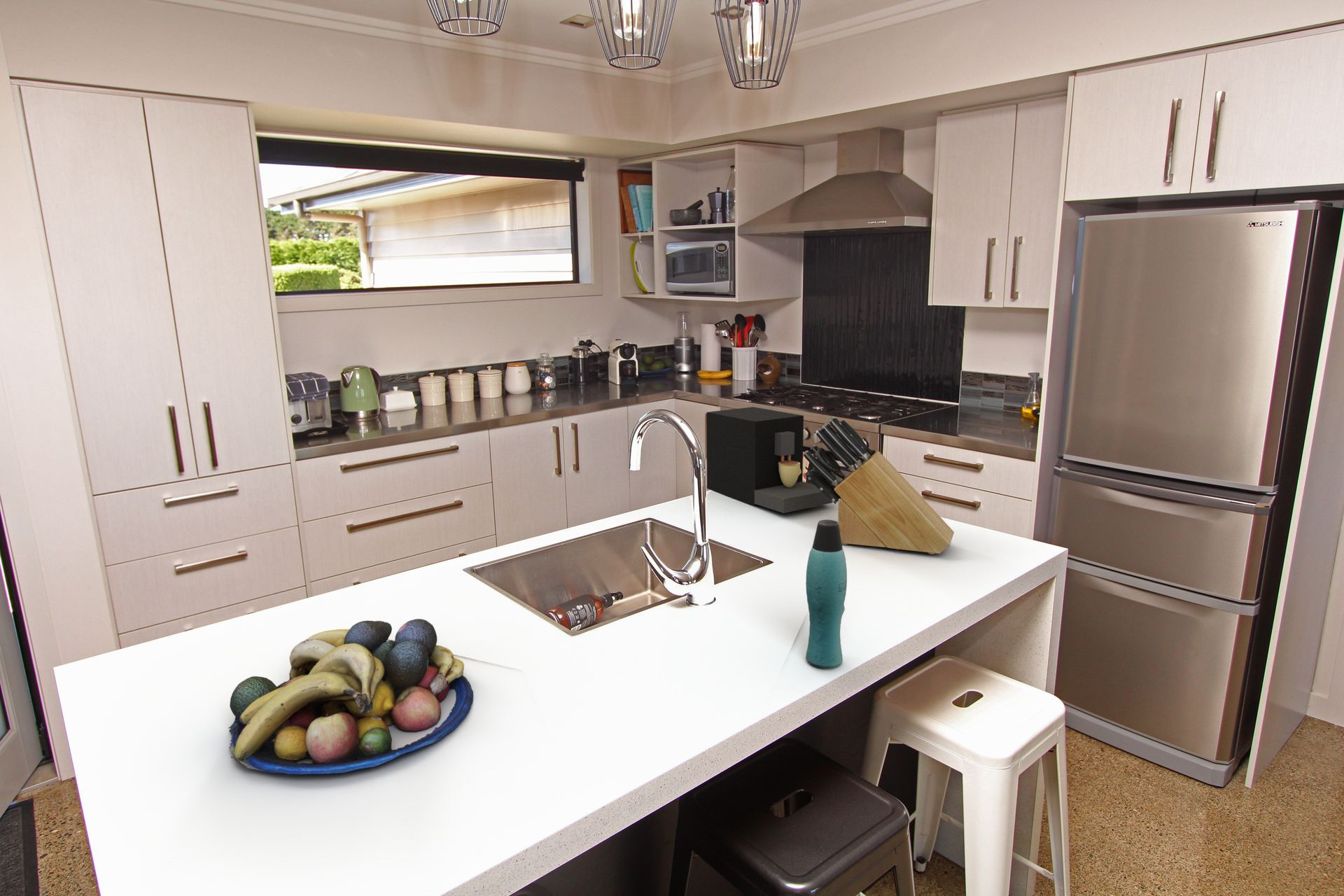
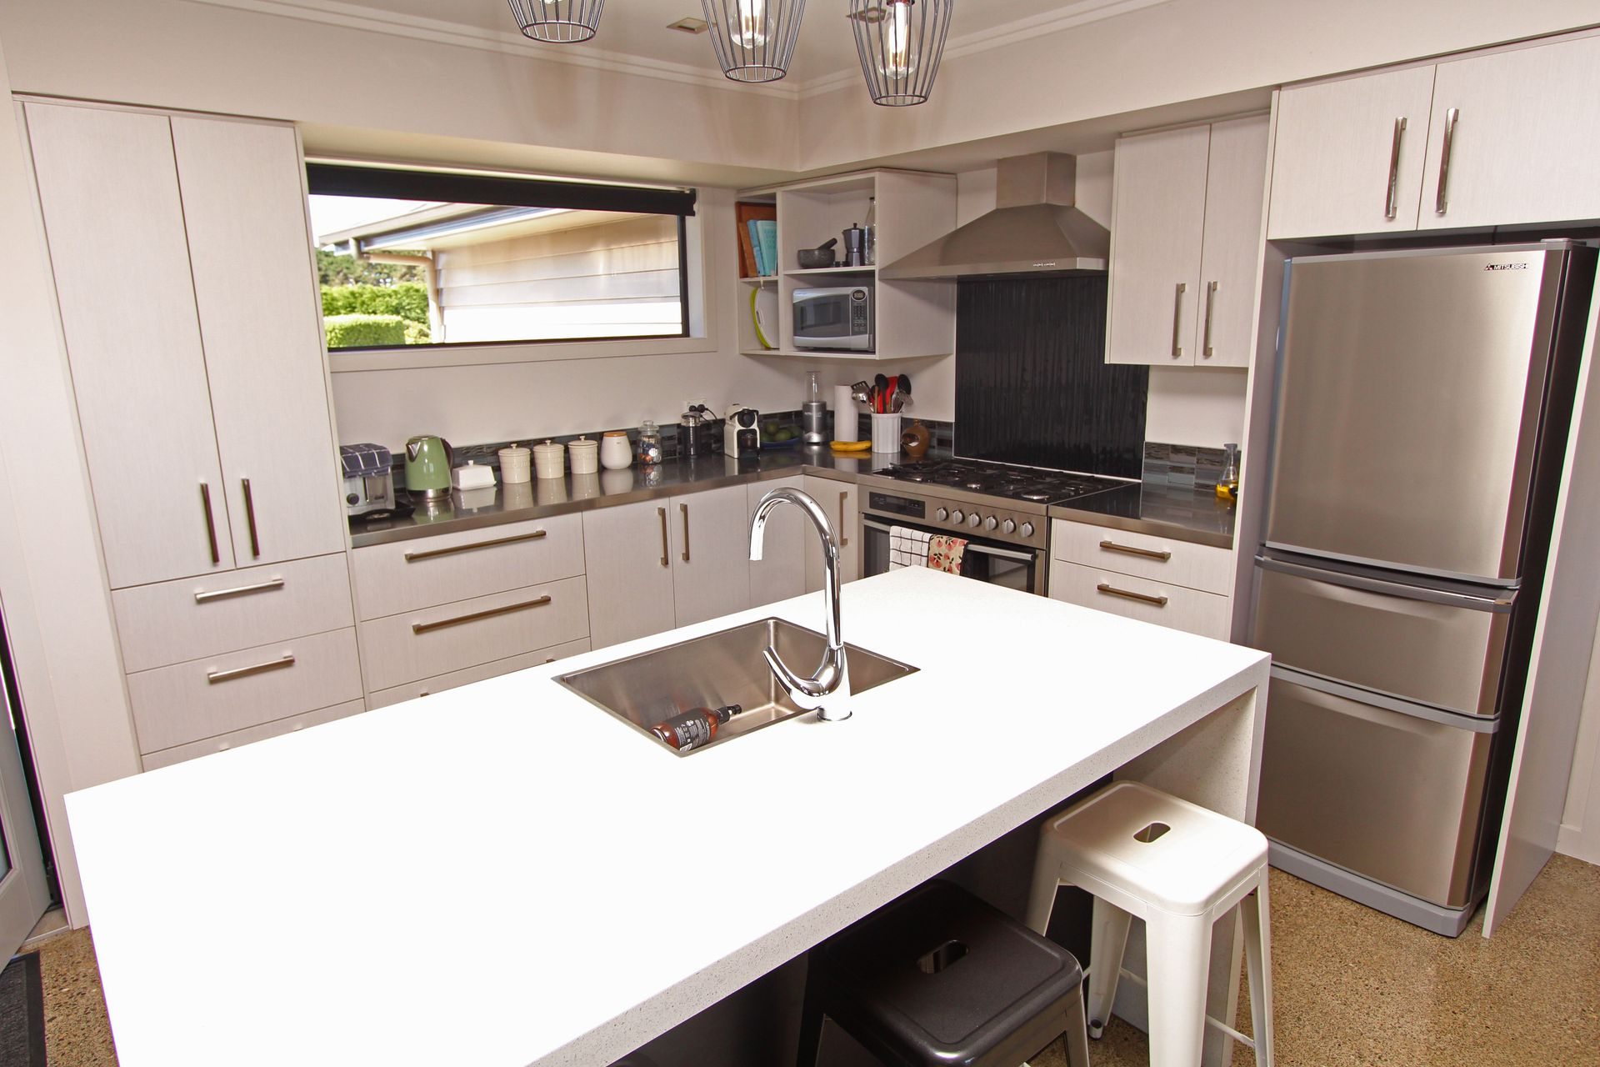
- coffee maker (767, 456)
- bottle (825, 592)
- fruit bowl (354, 676)
- knife block (878, 480)
